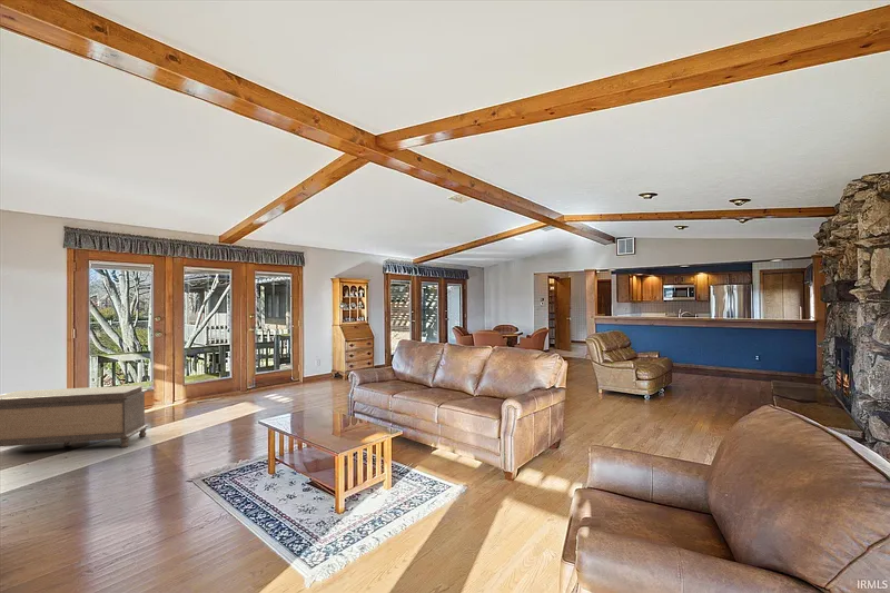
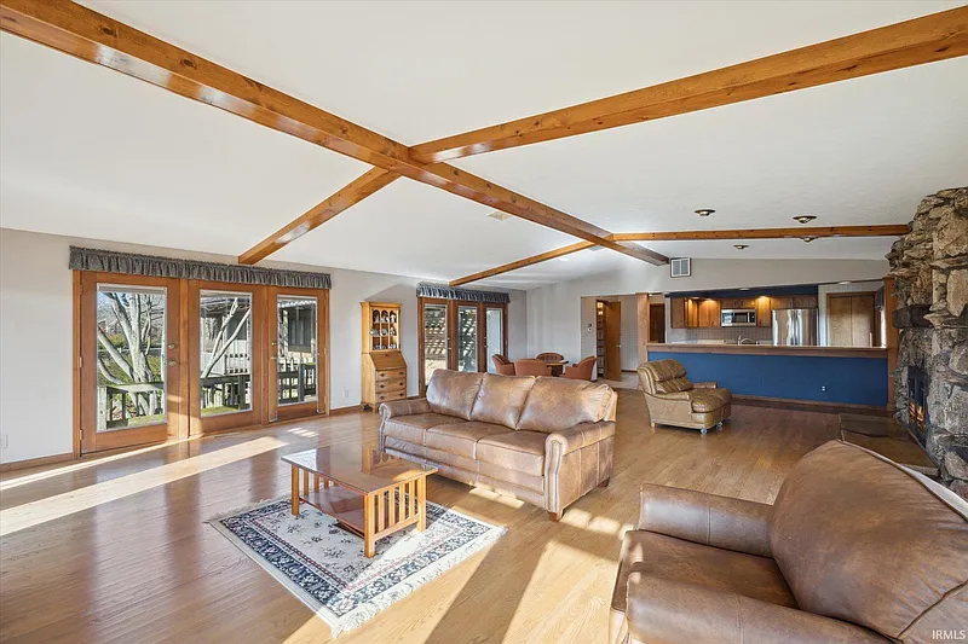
- bench (68, 418)
